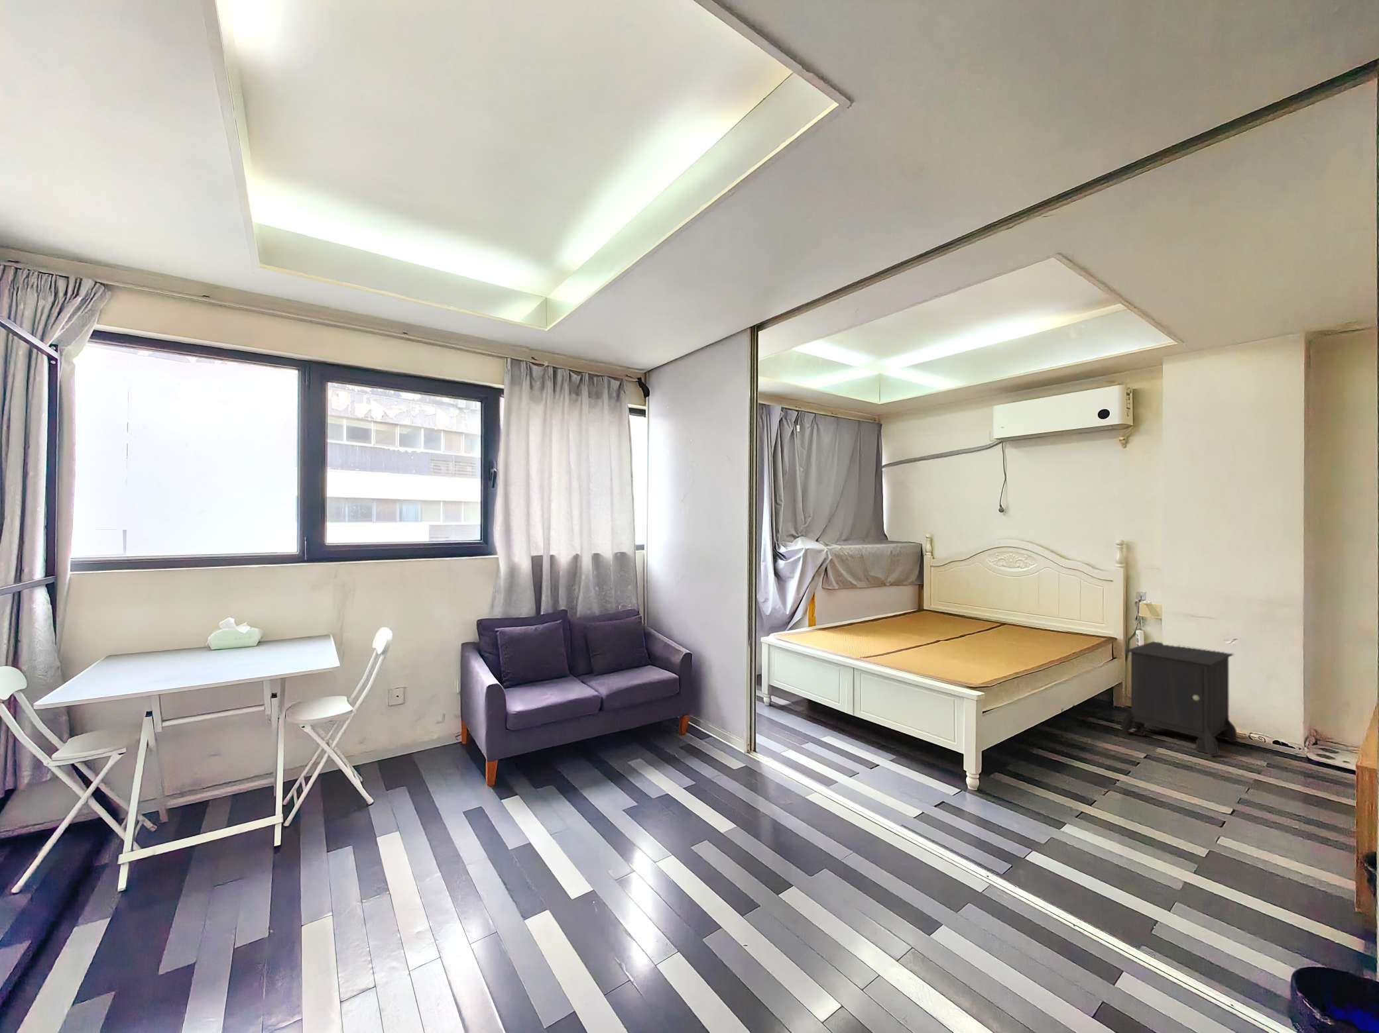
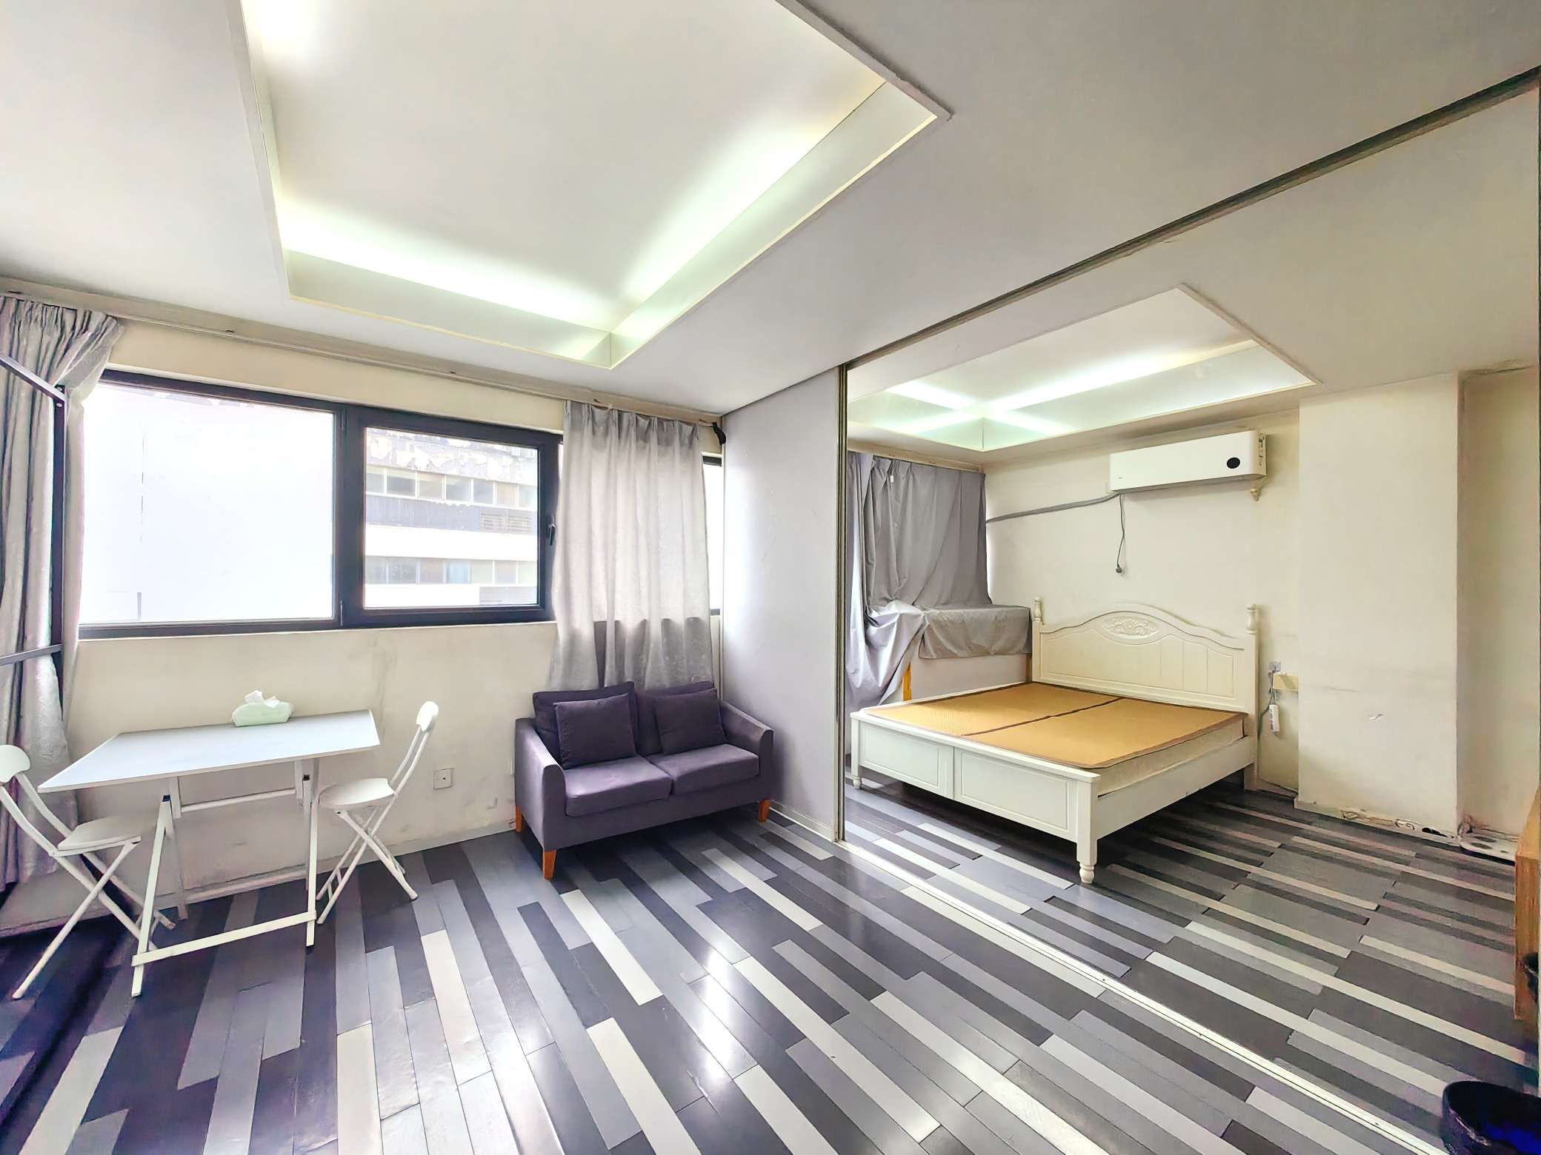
- nightstand (1179, 694)
